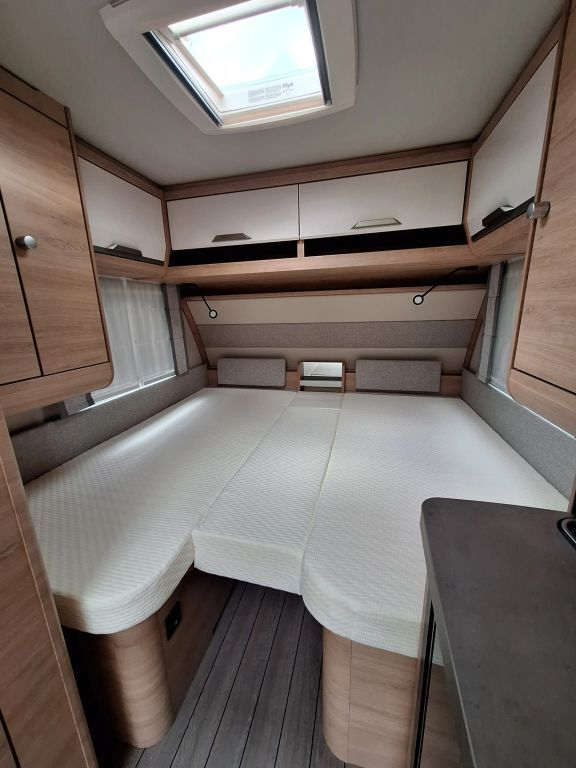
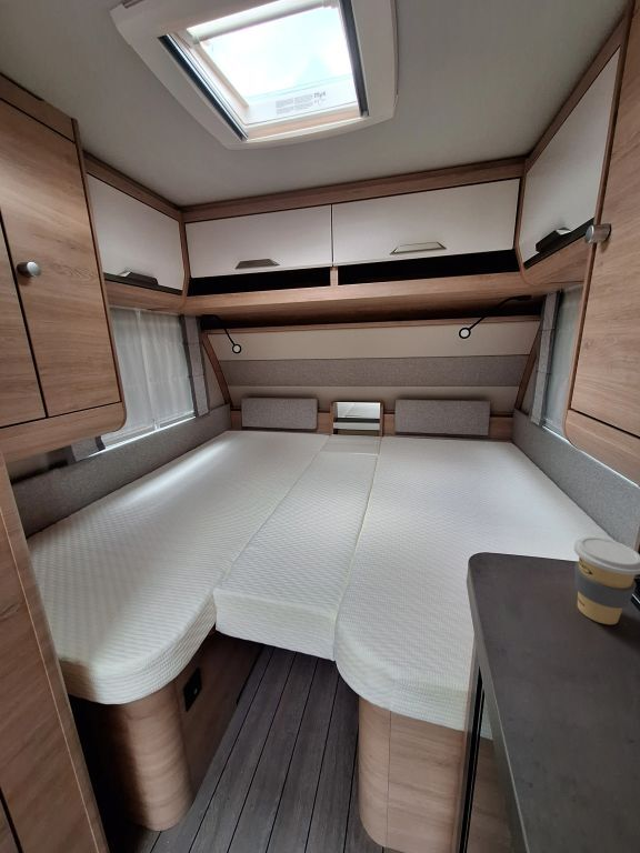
+ coffee cup (602, 581)
